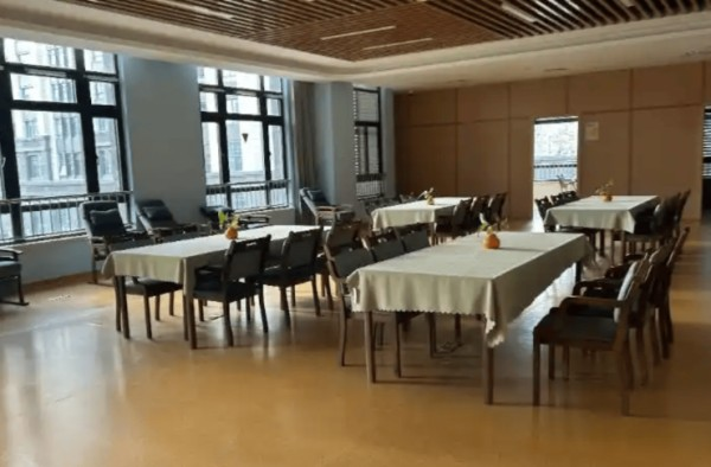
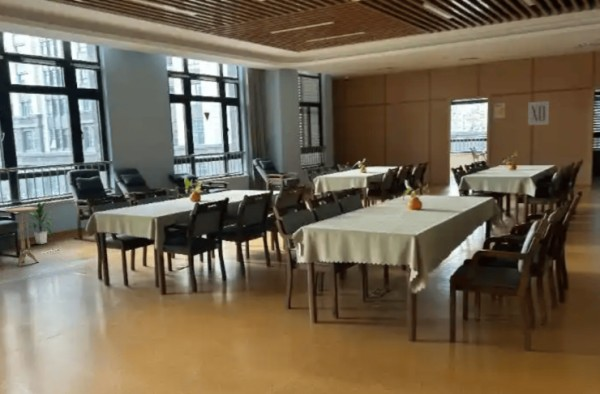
+ indoor plant (39, 222)
+ side table (23, 236)
+ wall art (538, 113)
